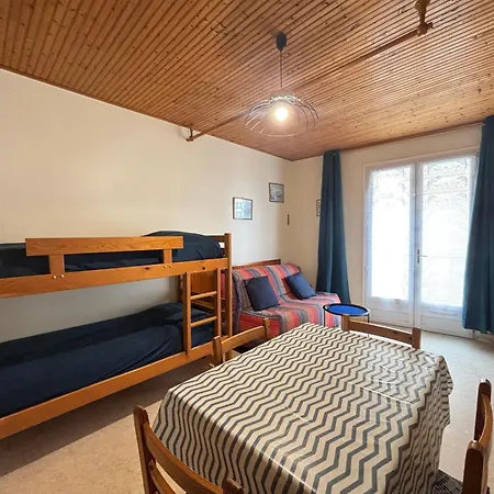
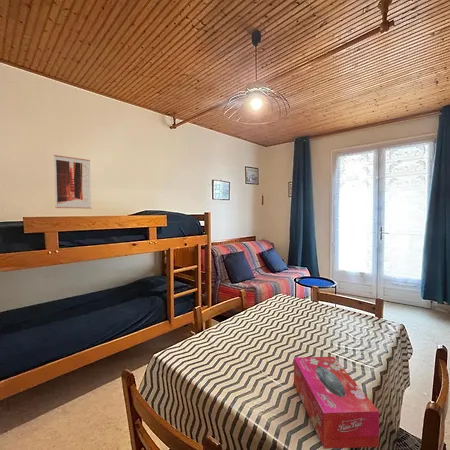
+ tissue box (329, 395)
+ wall art (73, 183)
